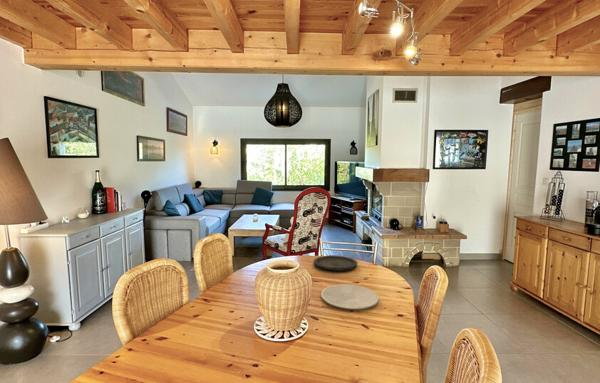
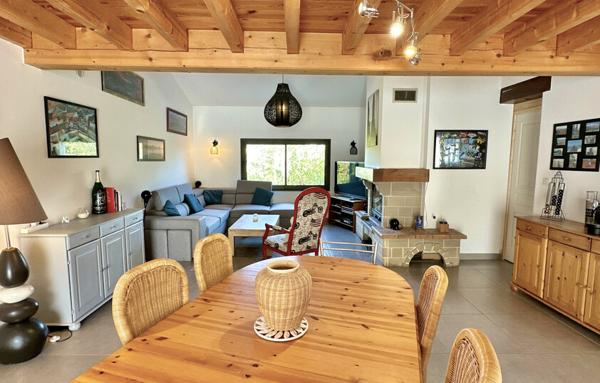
- plate (335, 263)
- plate (349, 296)
